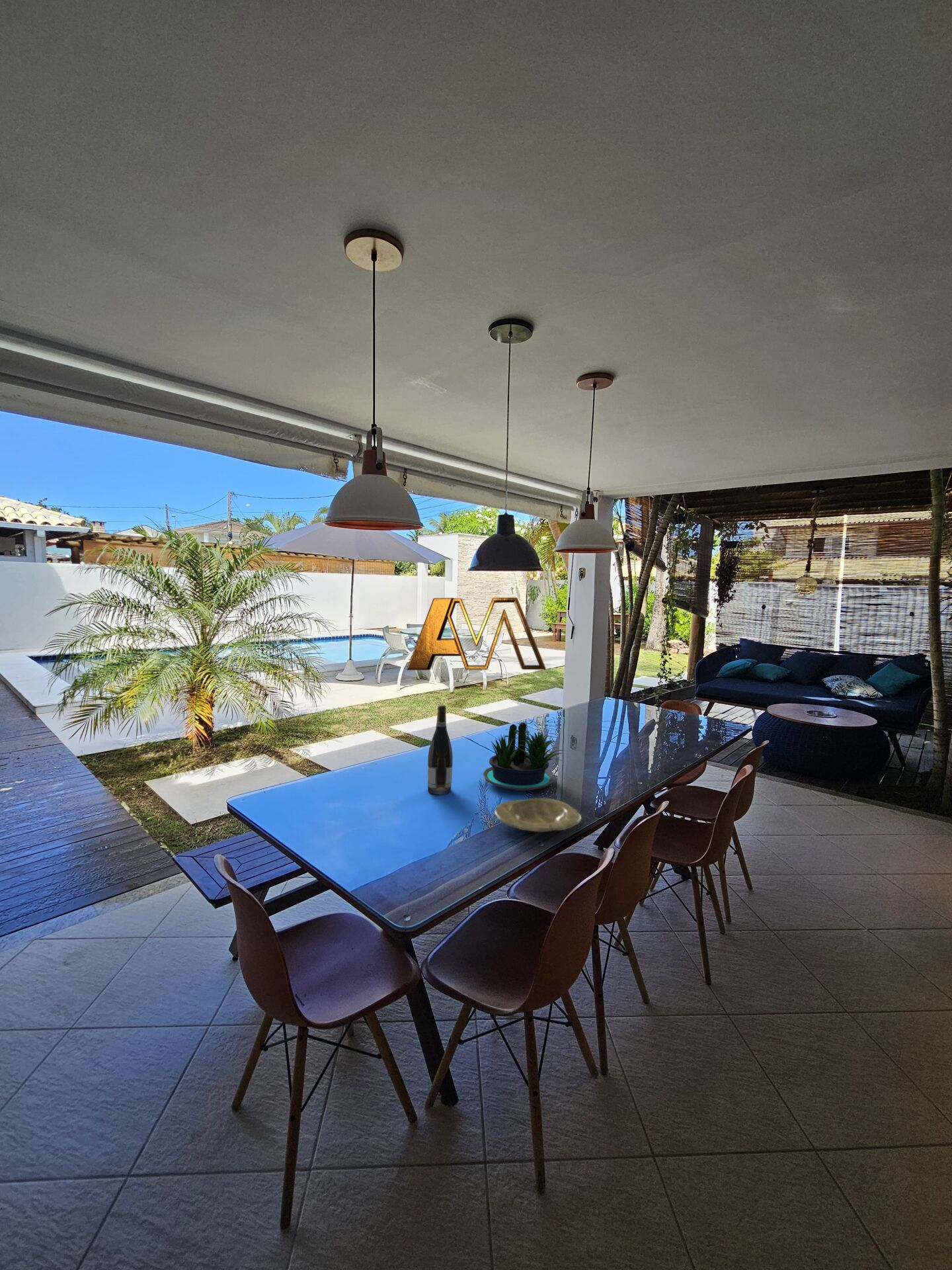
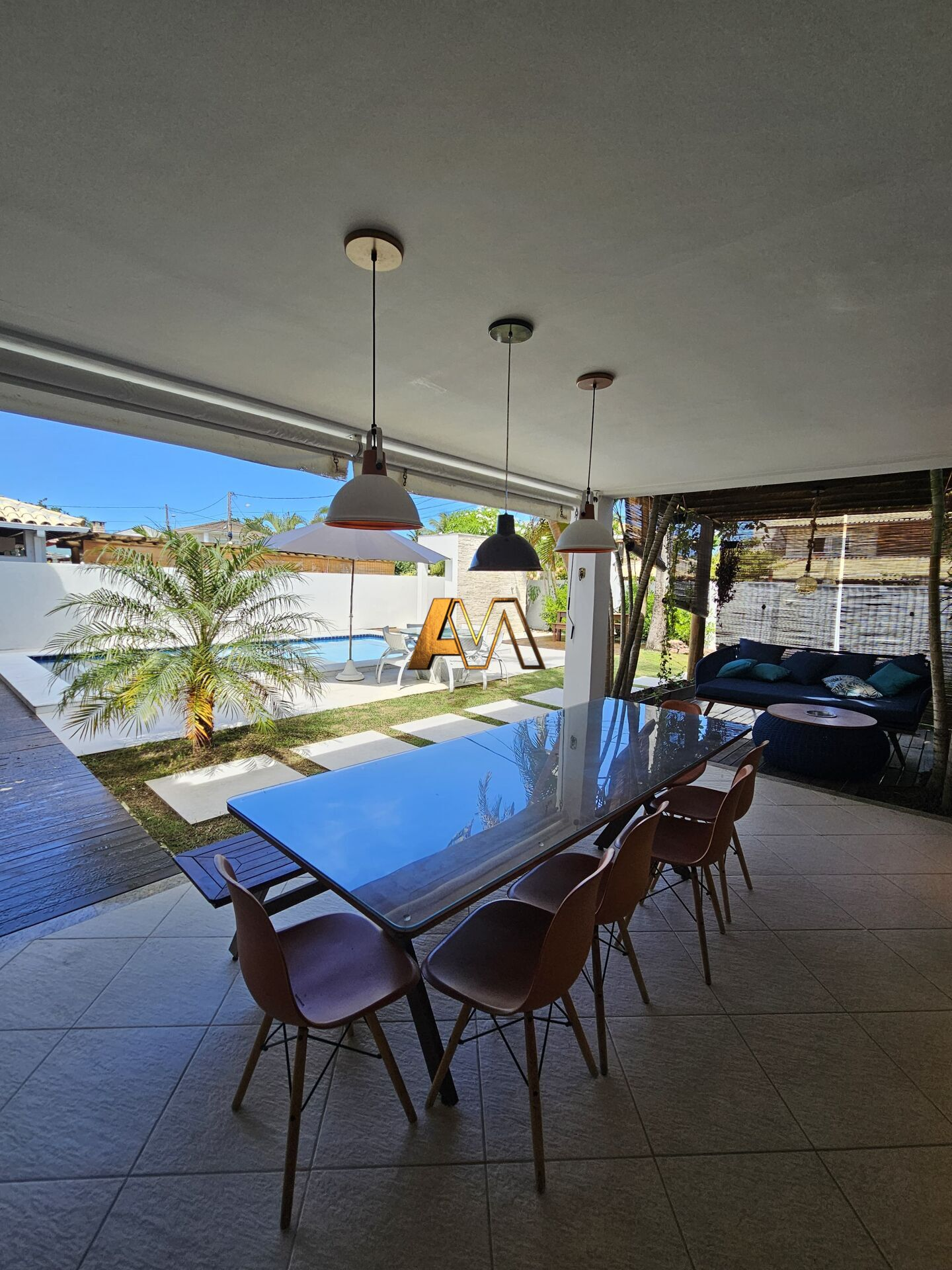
- plate (537, 818)
- wine bottle (440, 748)
- potted plant (525, 754)
